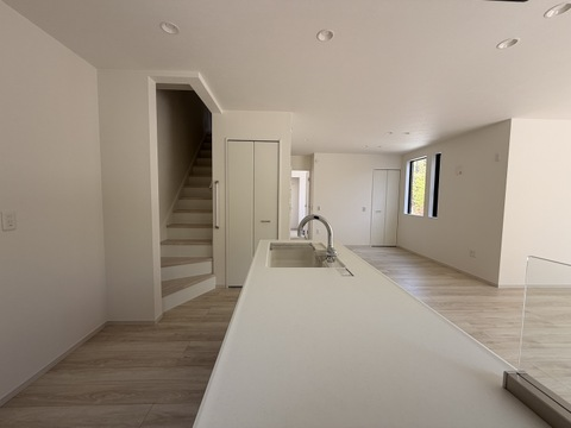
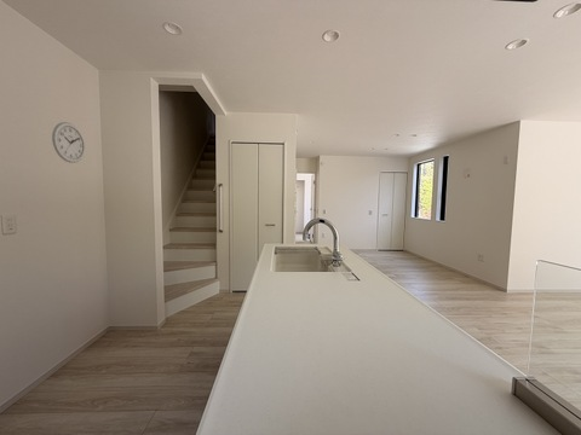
+ wall clock (70, 143)
